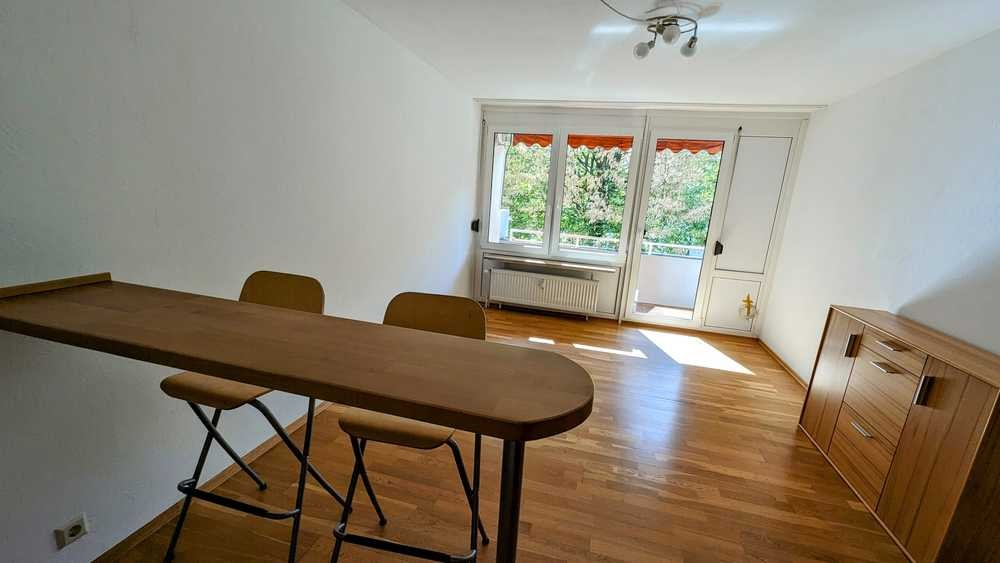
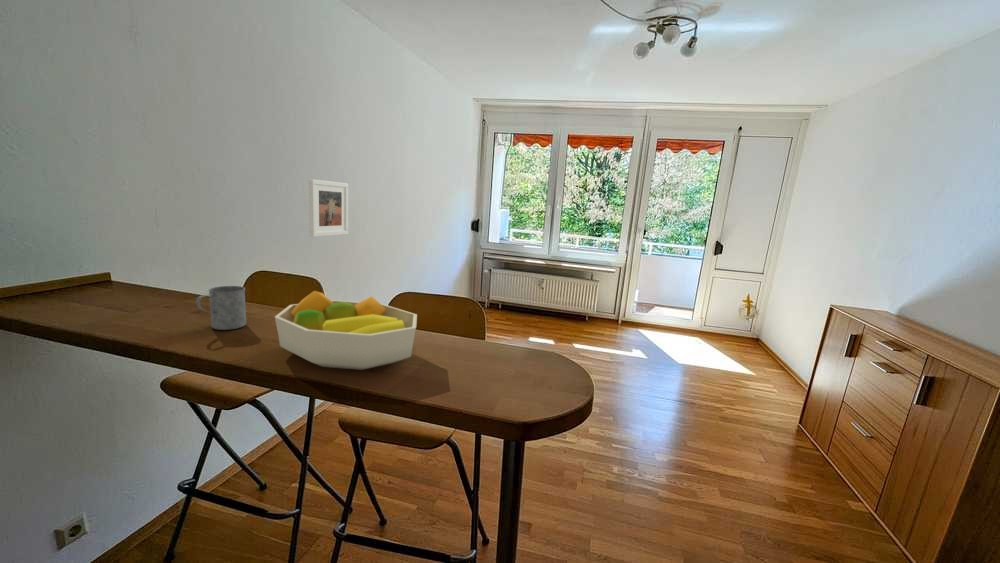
+ fruit bowl (349, 325)
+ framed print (329, 208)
+ mug (221, 309)
